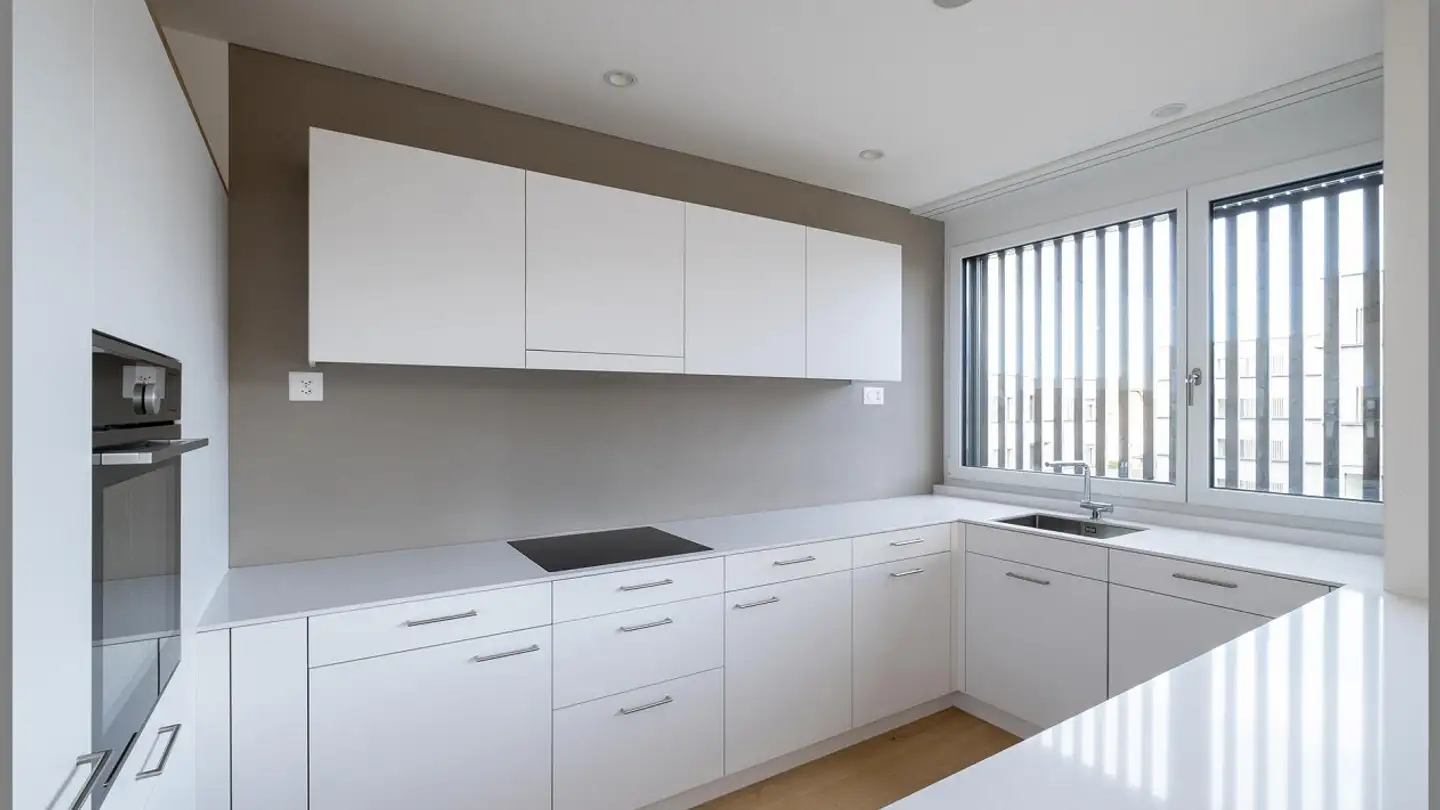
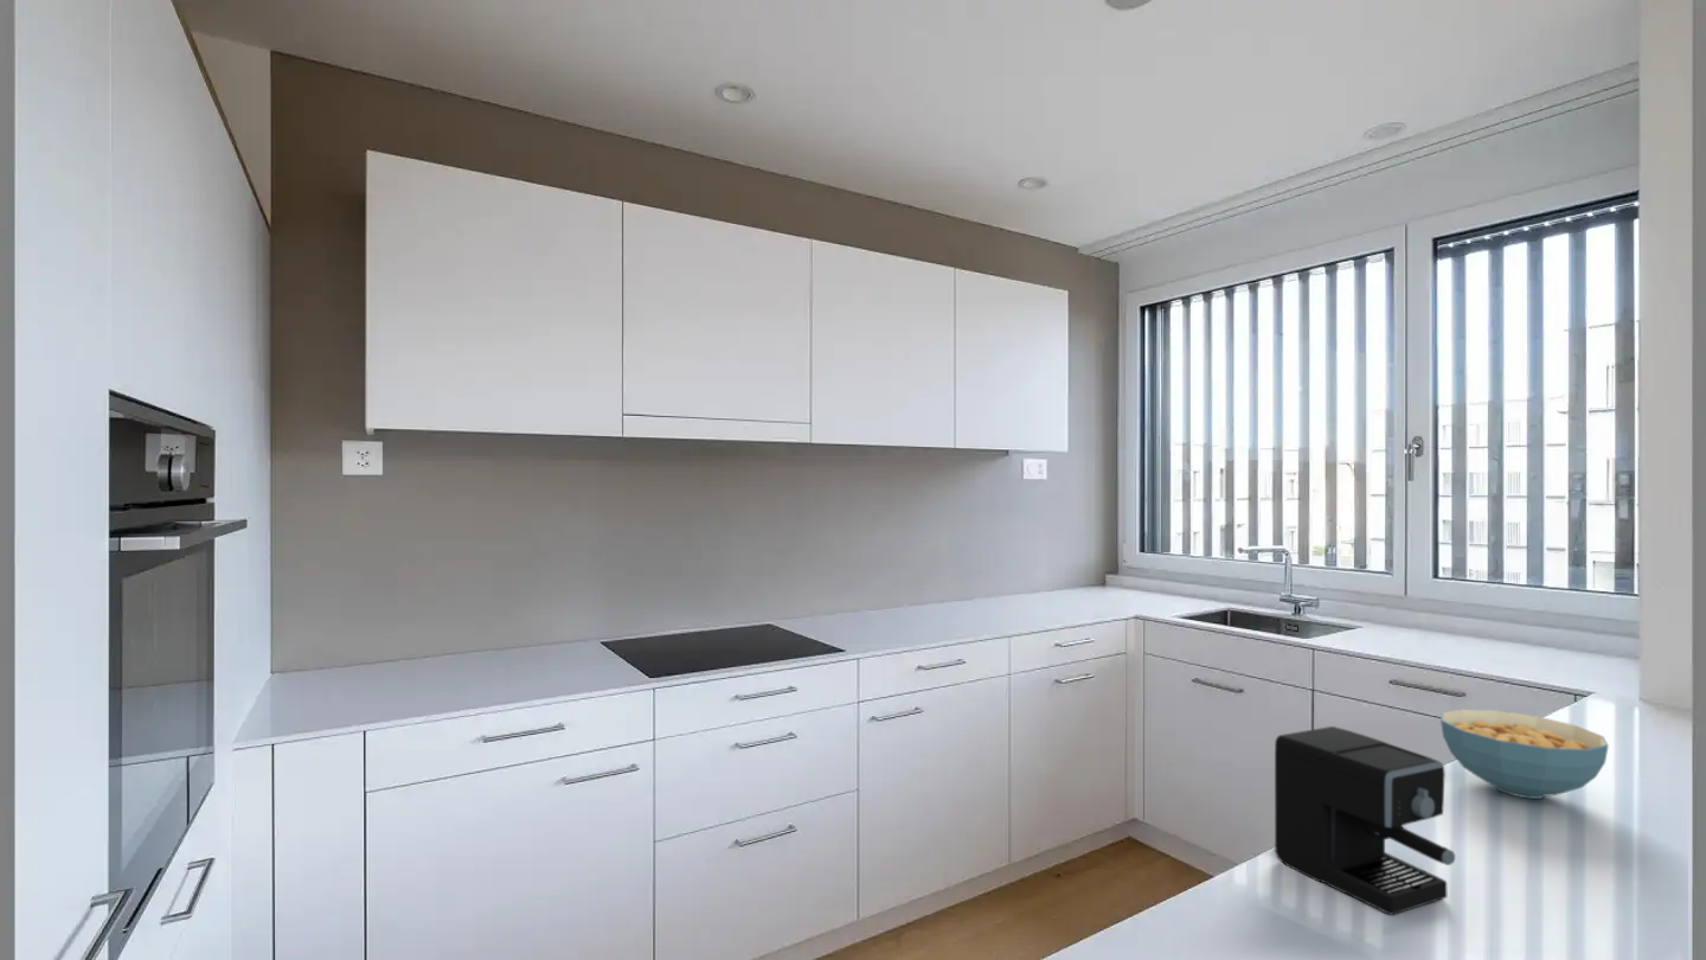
+ coffee maker (1396, 798)
+ cereal bowl (1519, 759)
